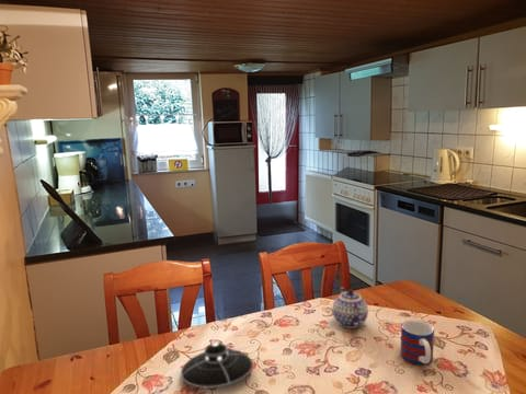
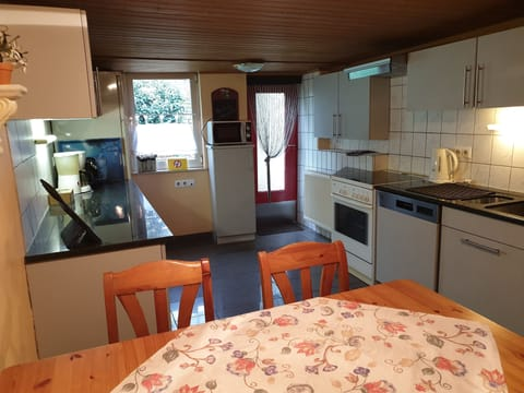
- mug (420, 346)
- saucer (216, 359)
- teapot (350, 306)
